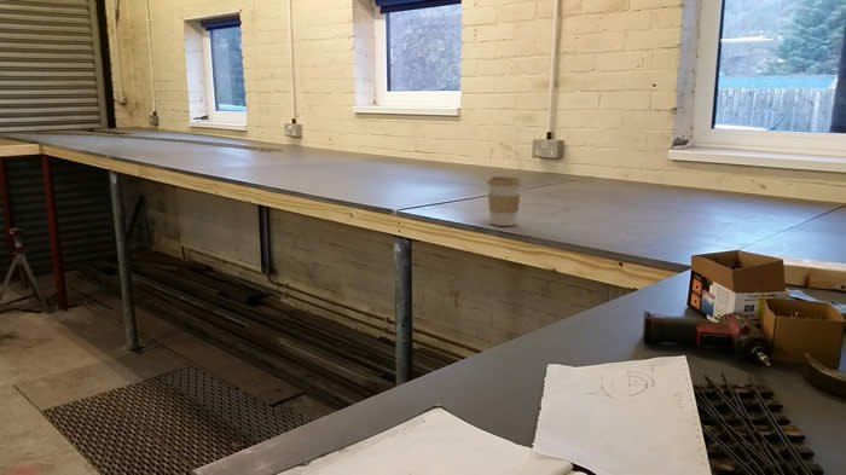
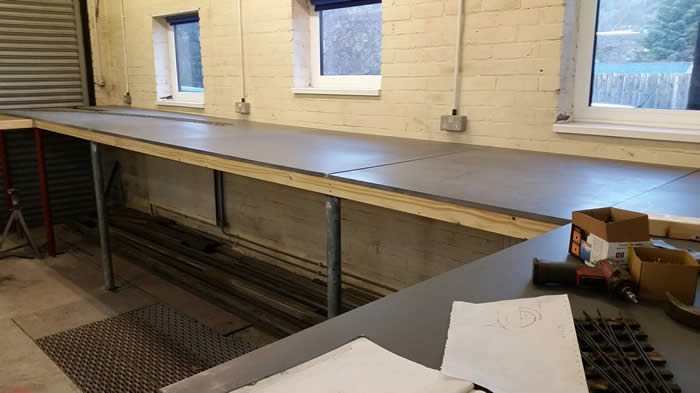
- coffee cup (504, 199)
